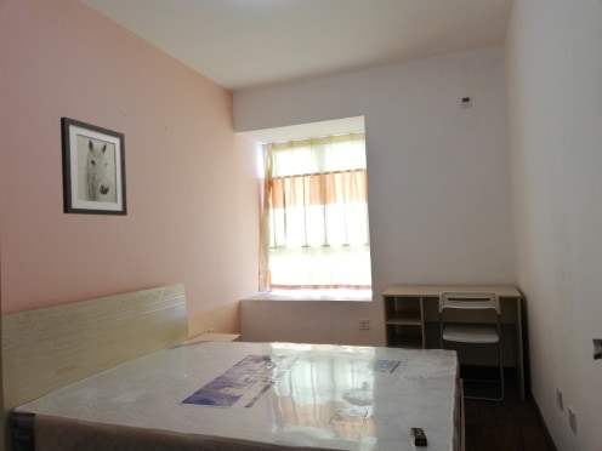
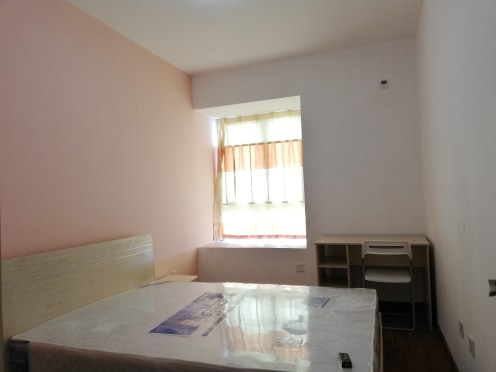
- wall art (96, 170)
